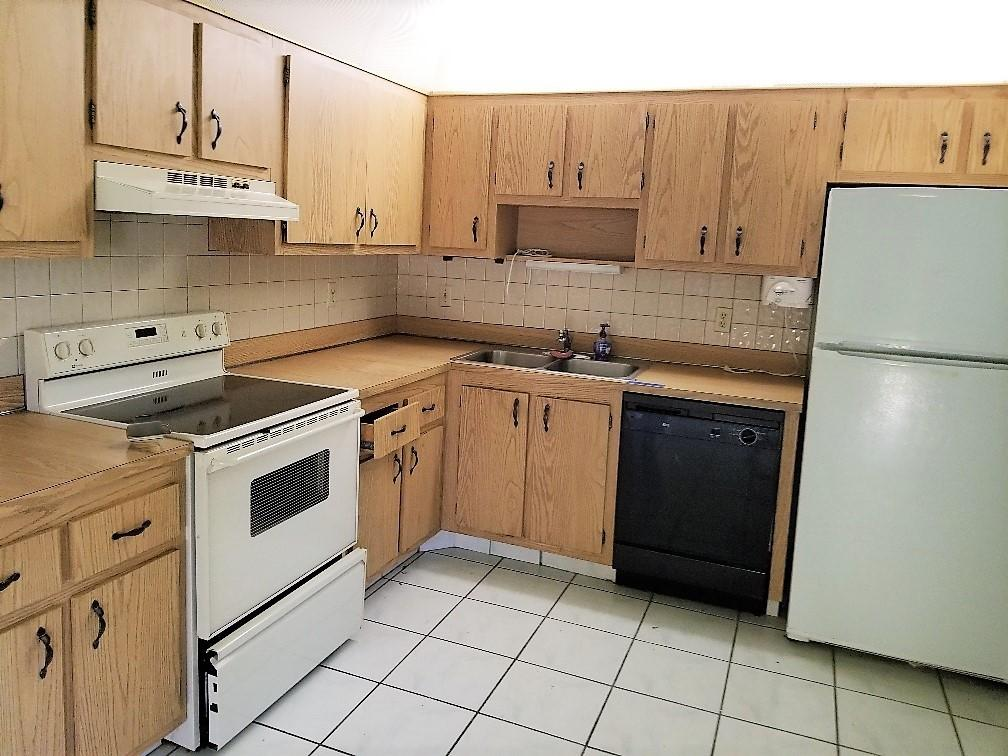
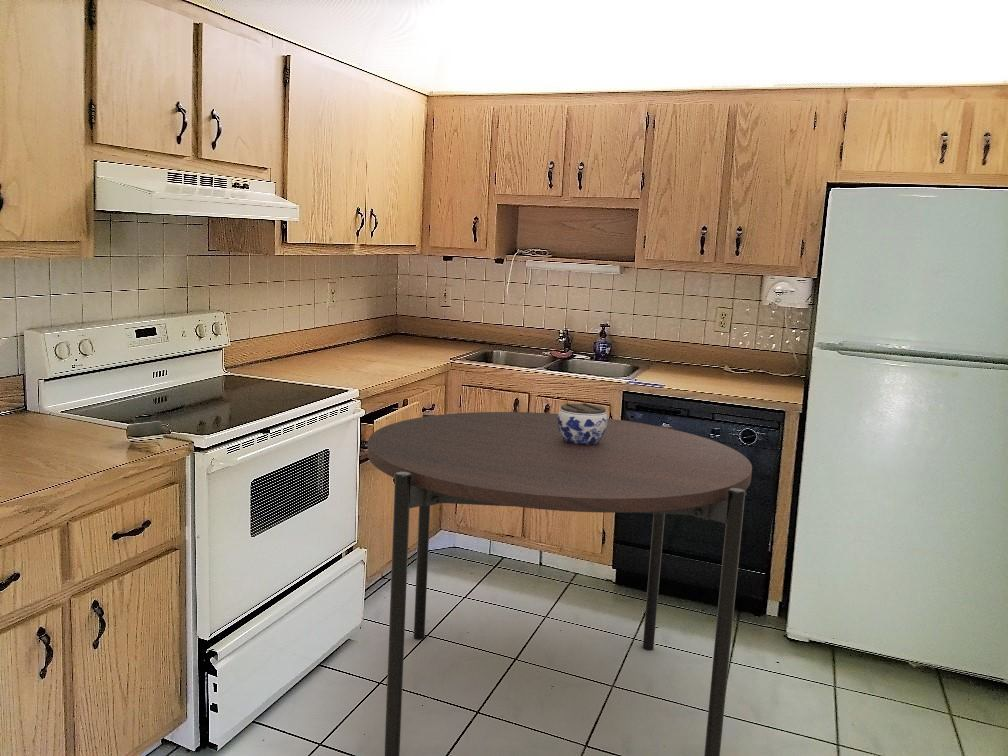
+ jar (582, 423)
+ dining table (557, 510)
